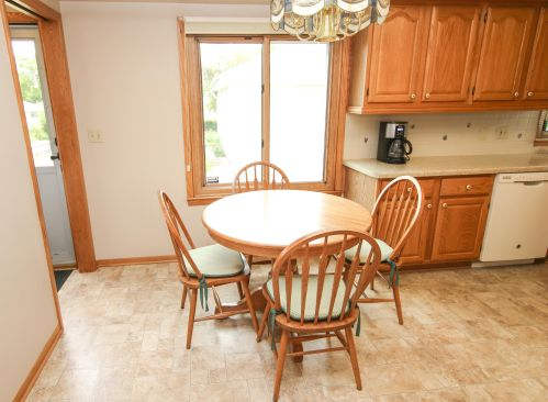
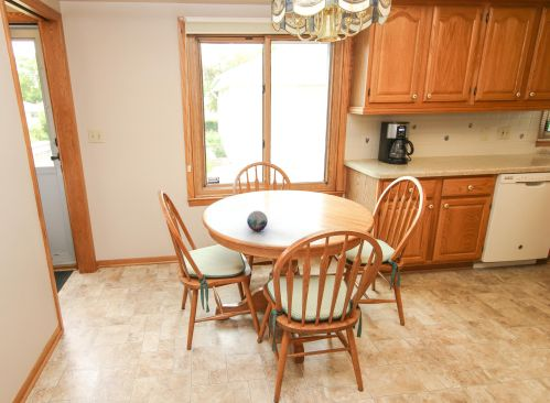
+ decorative orb (257, 220)
